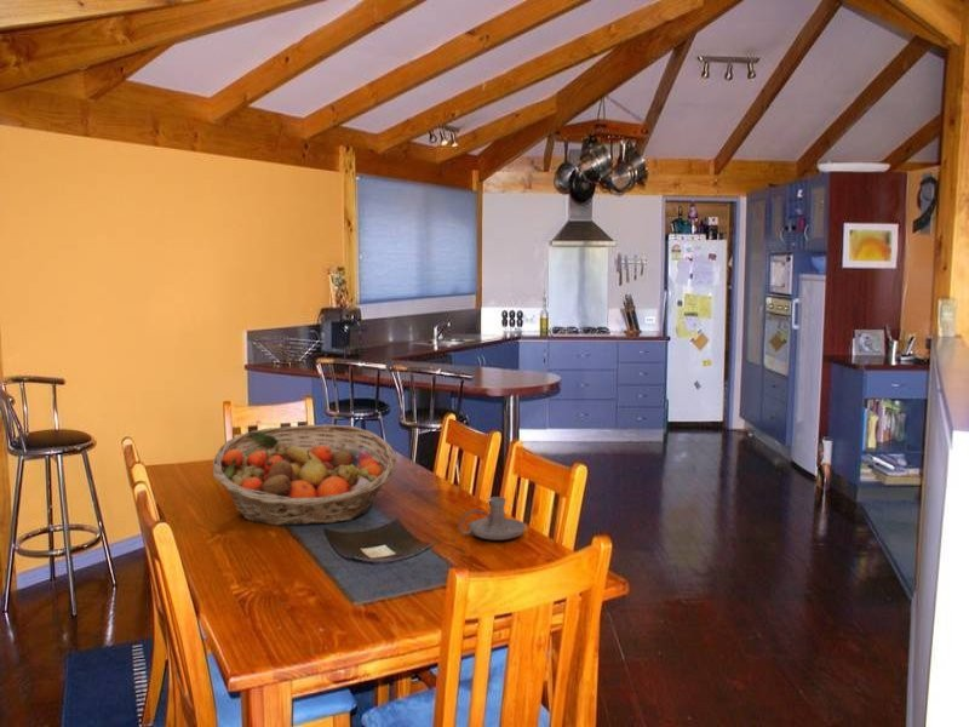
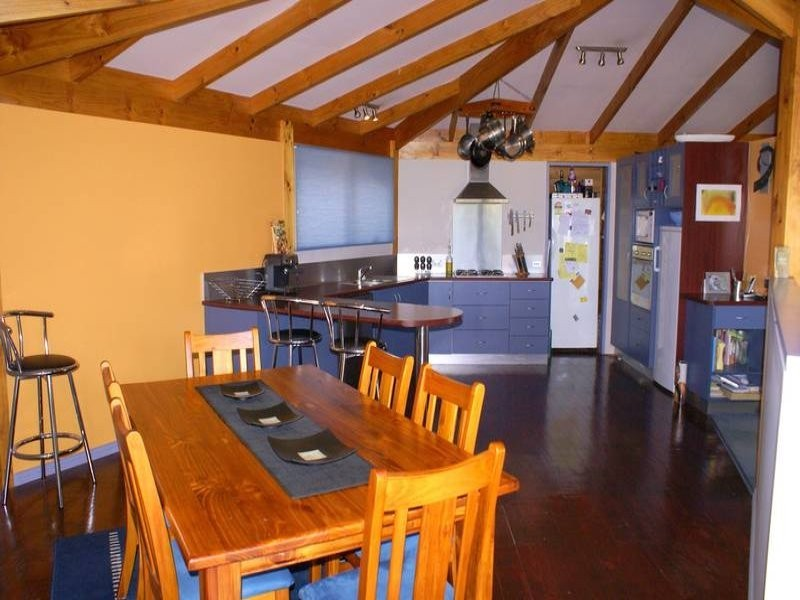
- candle holder (491, 517)
- fruit basket (305, 473)
